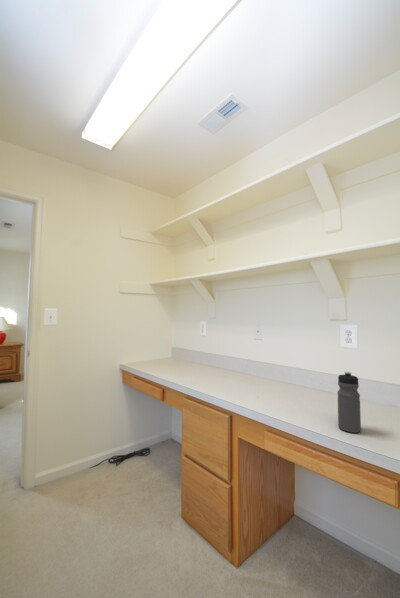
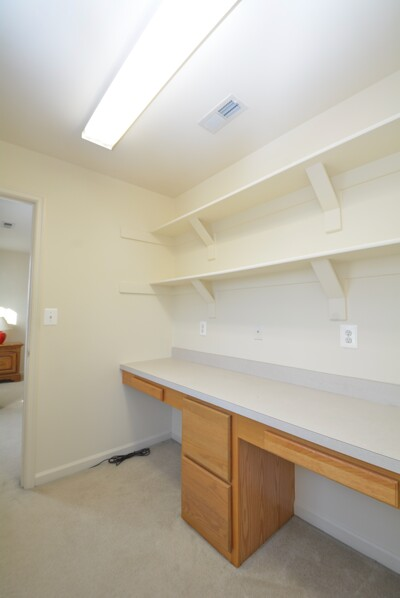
- water bottle (348, 400)
